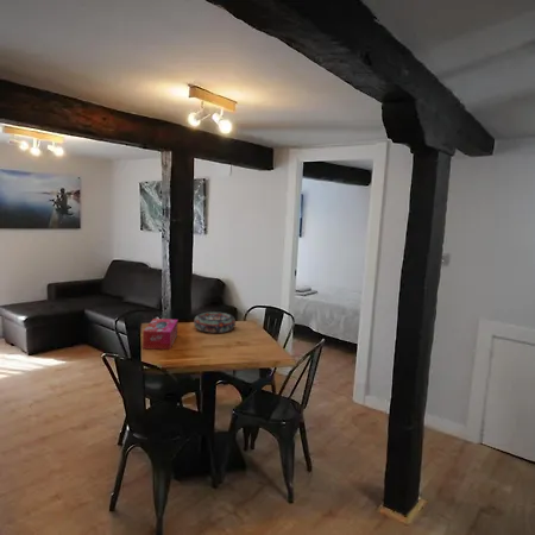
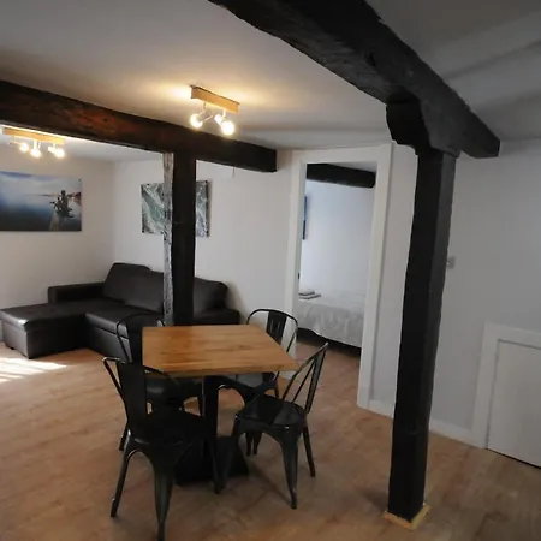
- decorative bowl (214, 322)
- tissue box (160, 333)
